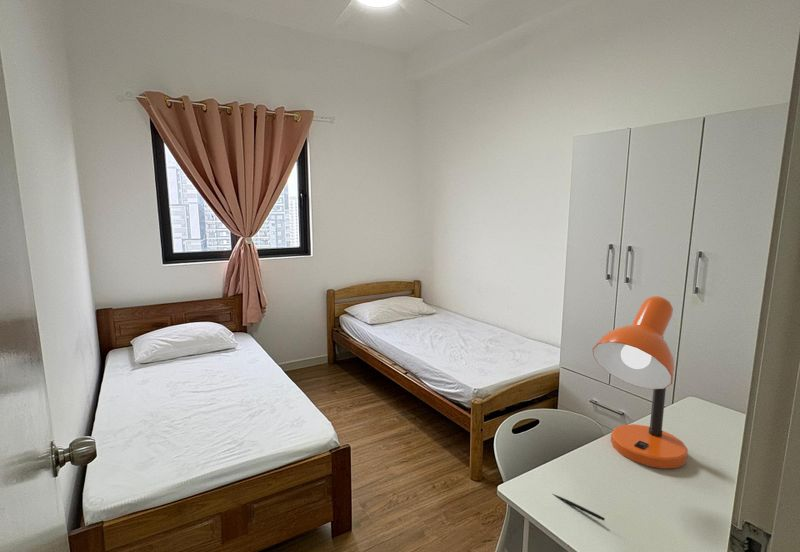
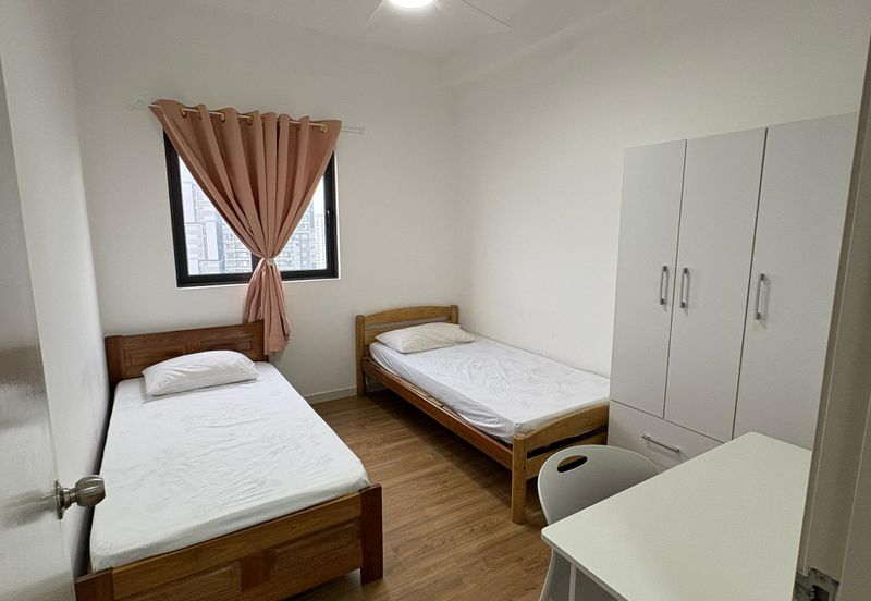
- desk lamp (644, 380)
- pen (576, 505)
